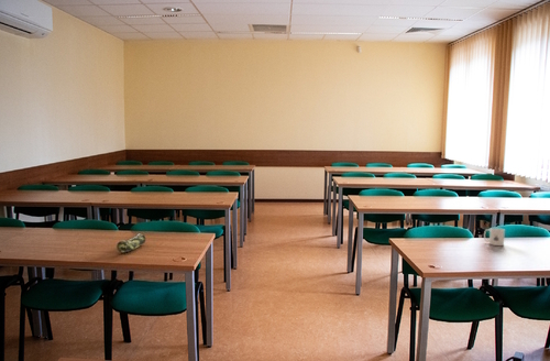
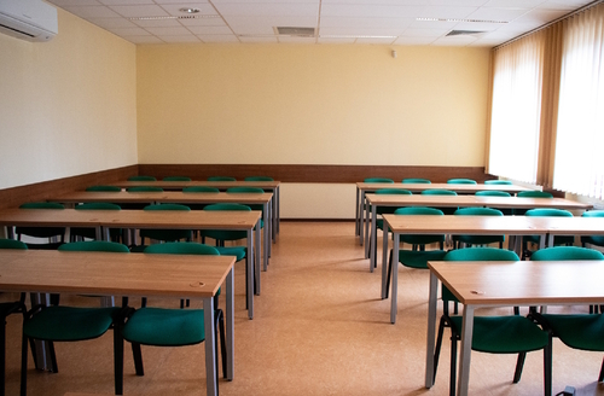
- mug (493, 236)
- pencil case (131, 243)
